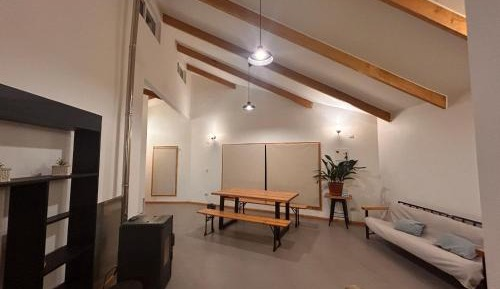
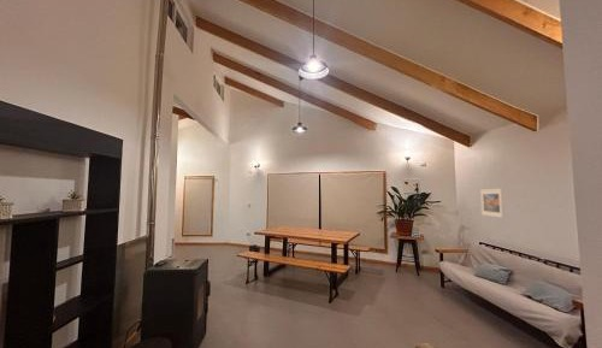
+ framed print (491, 202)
